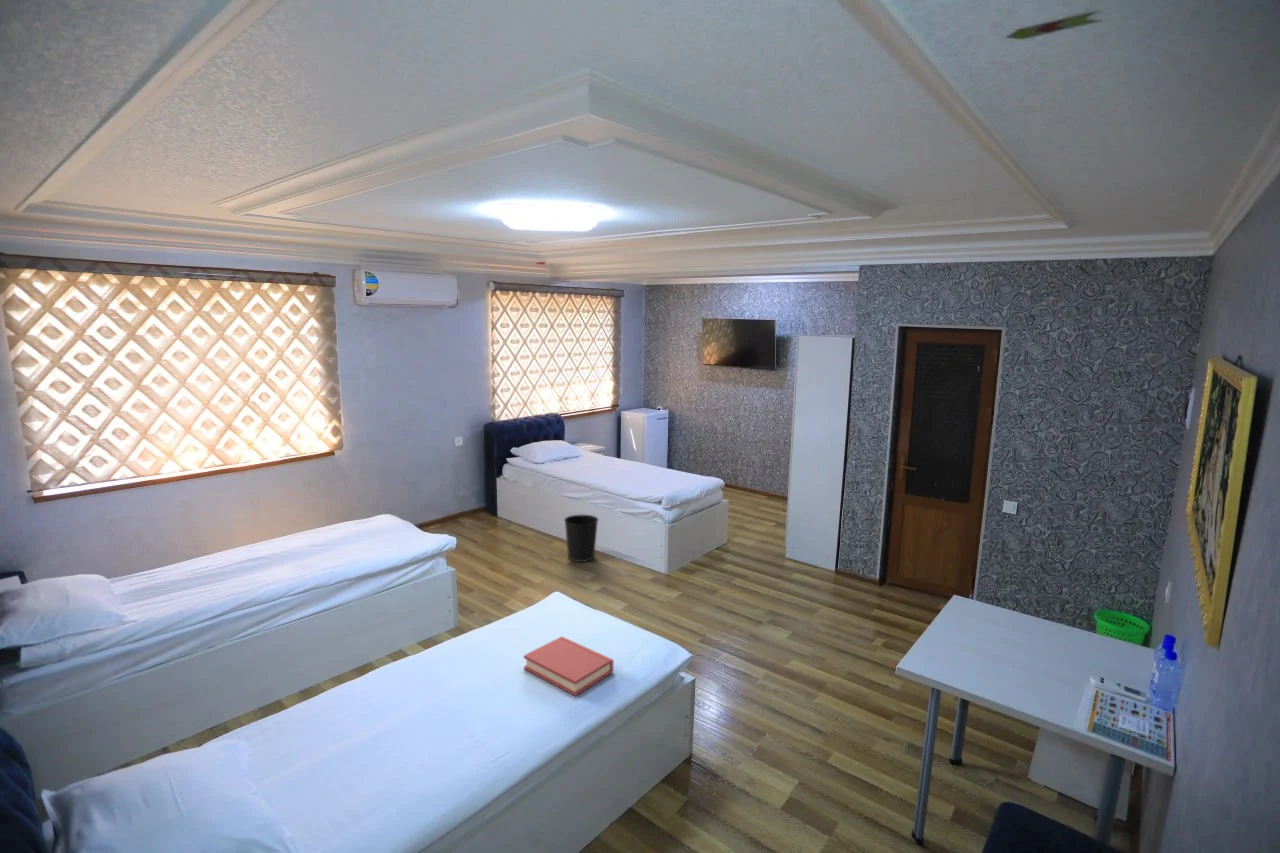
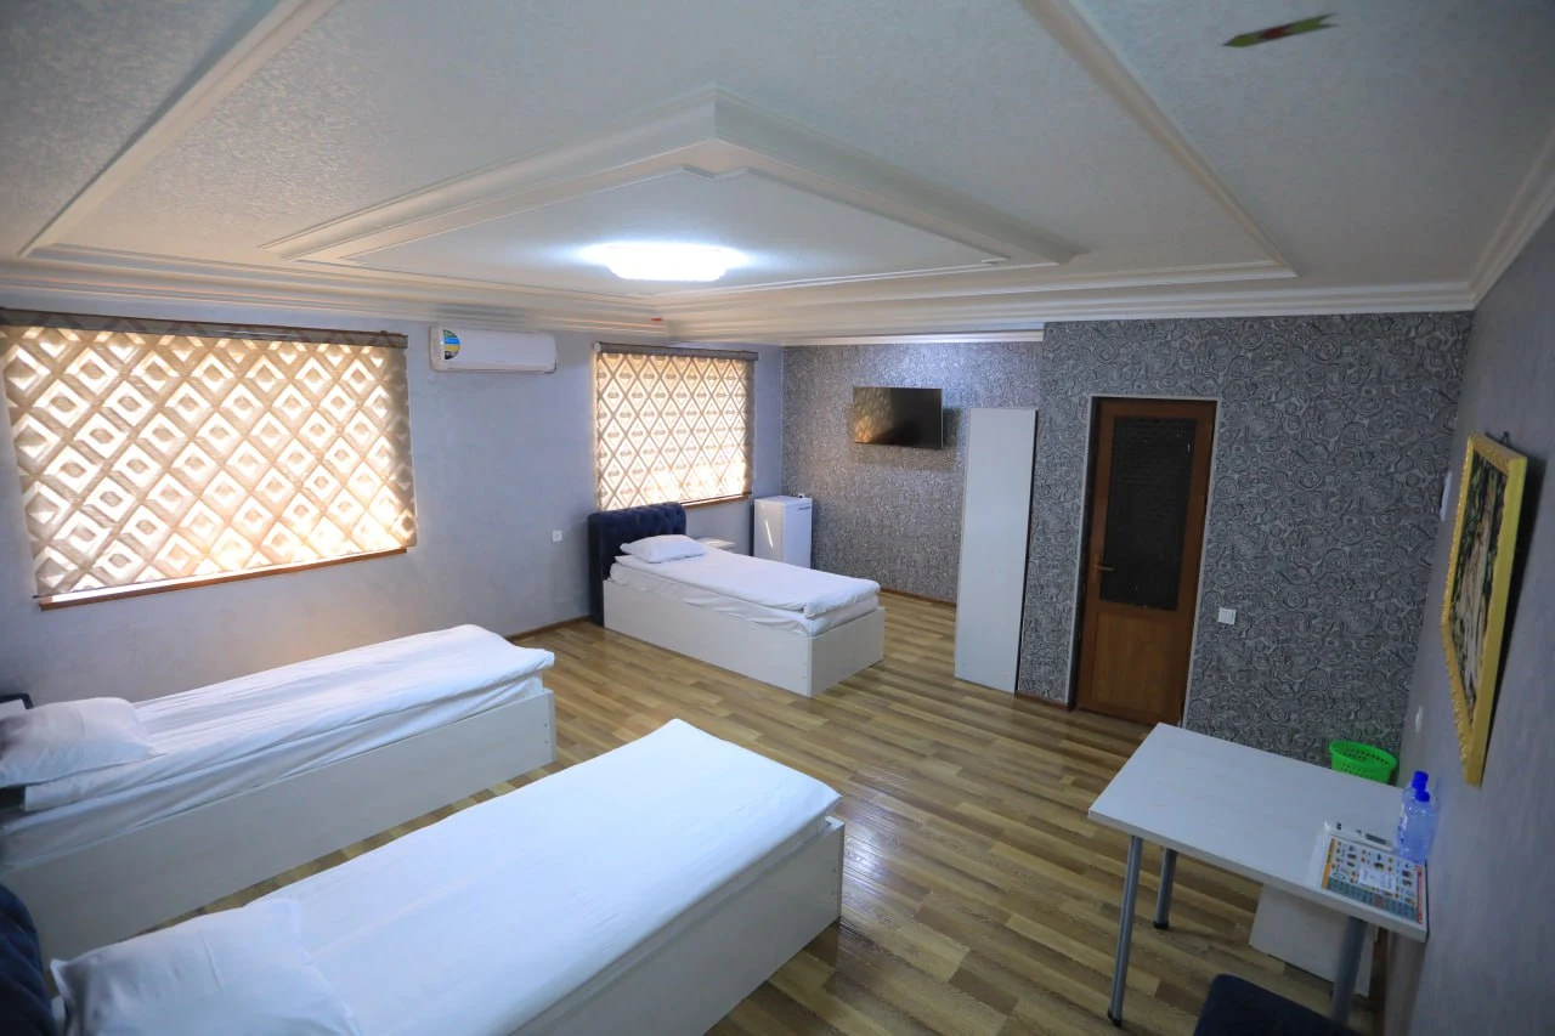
- hardback book (568, 663)
- wastebasket (581, 538)
